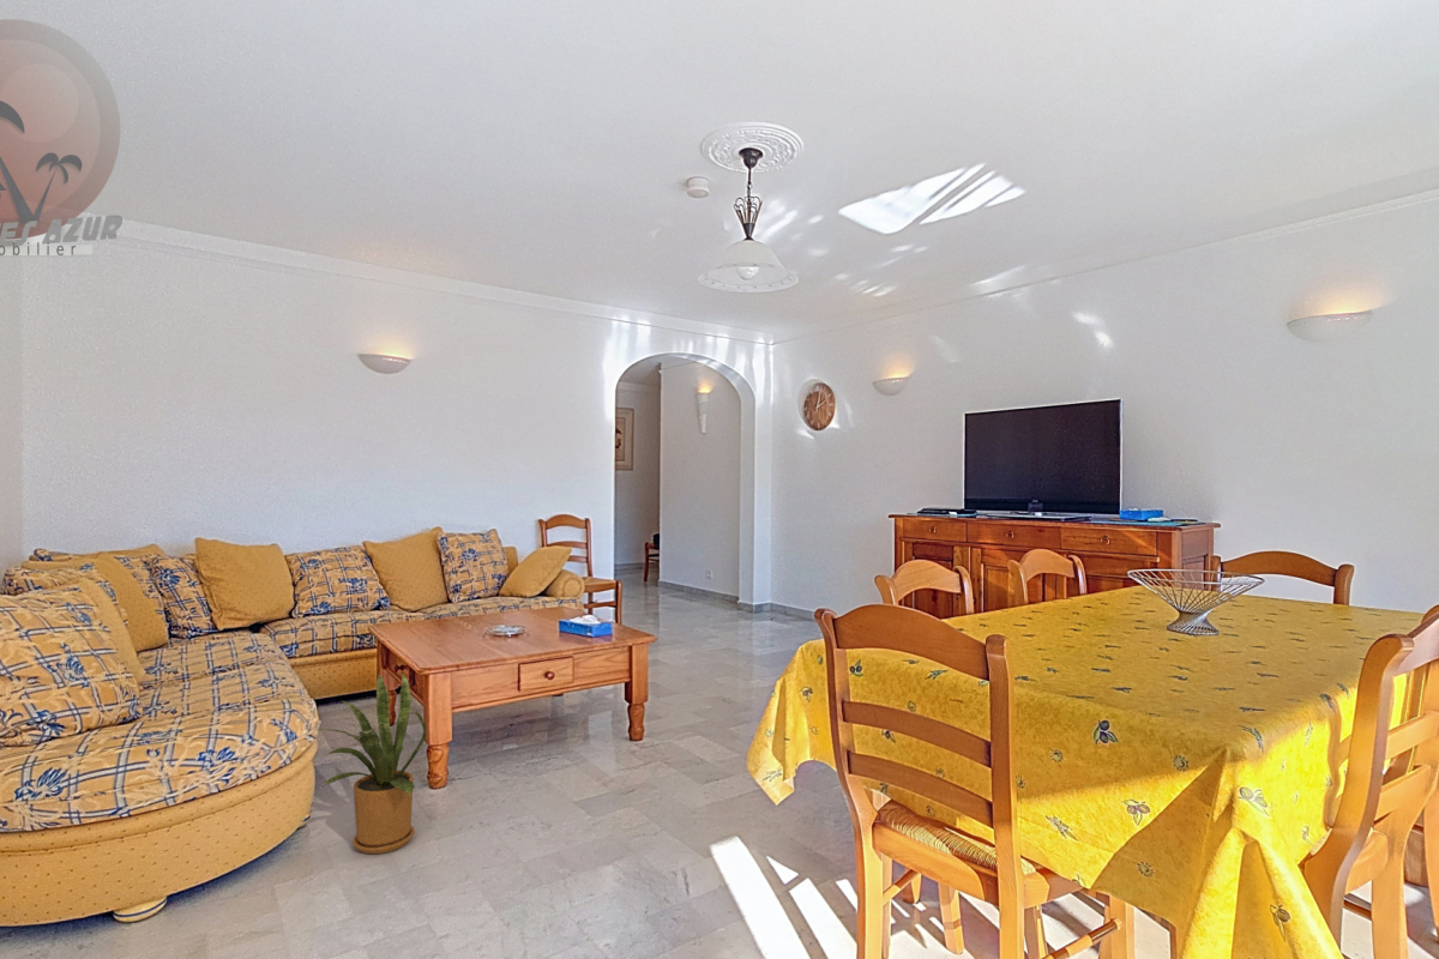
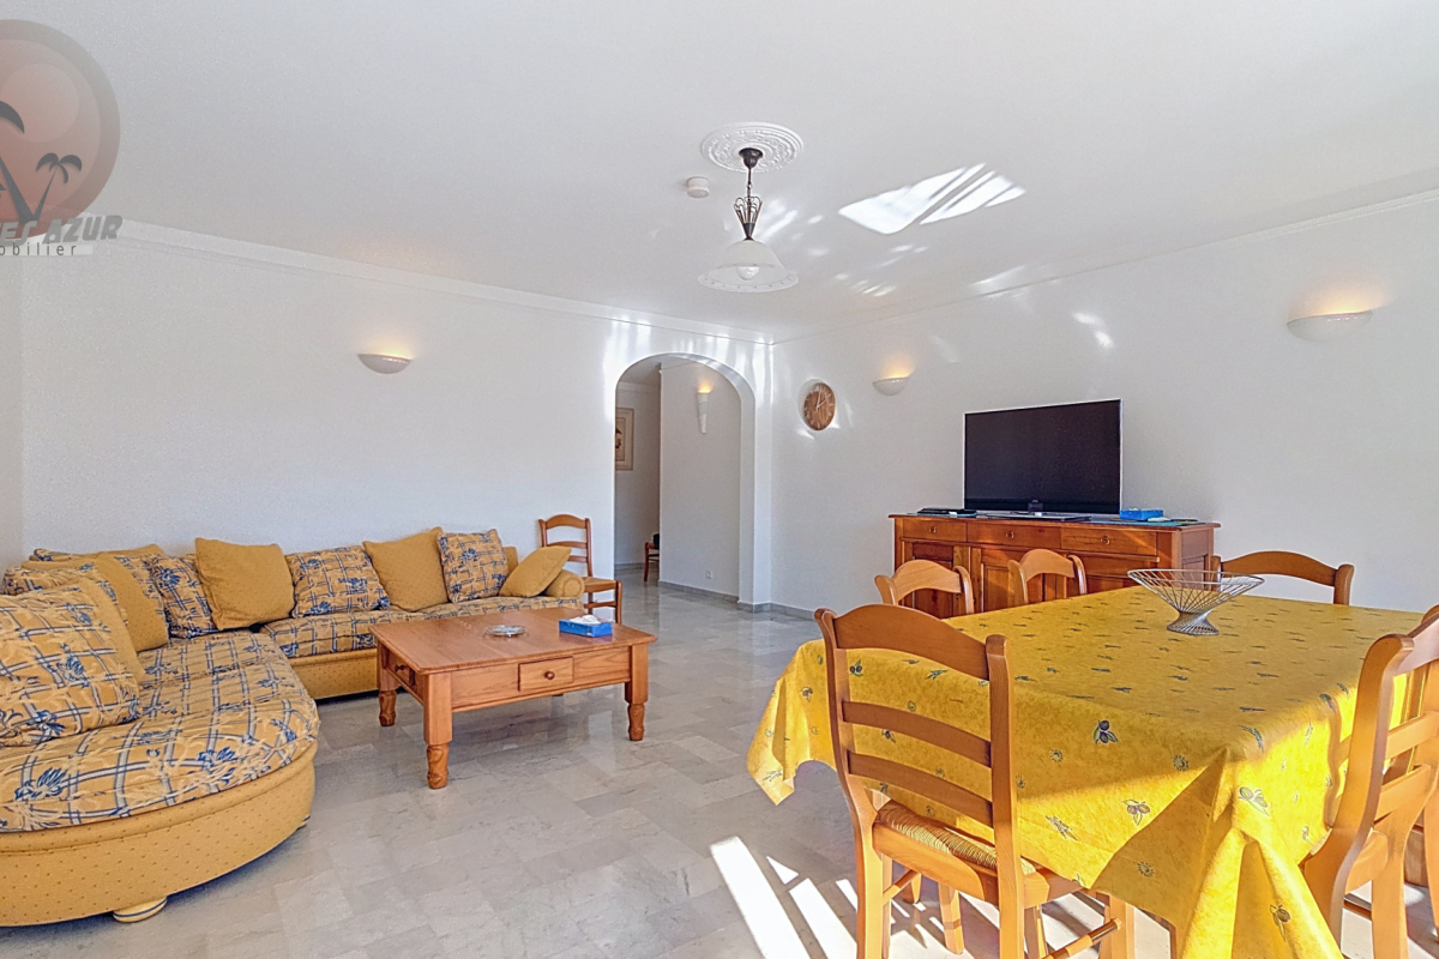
- house plant (372, 765)
